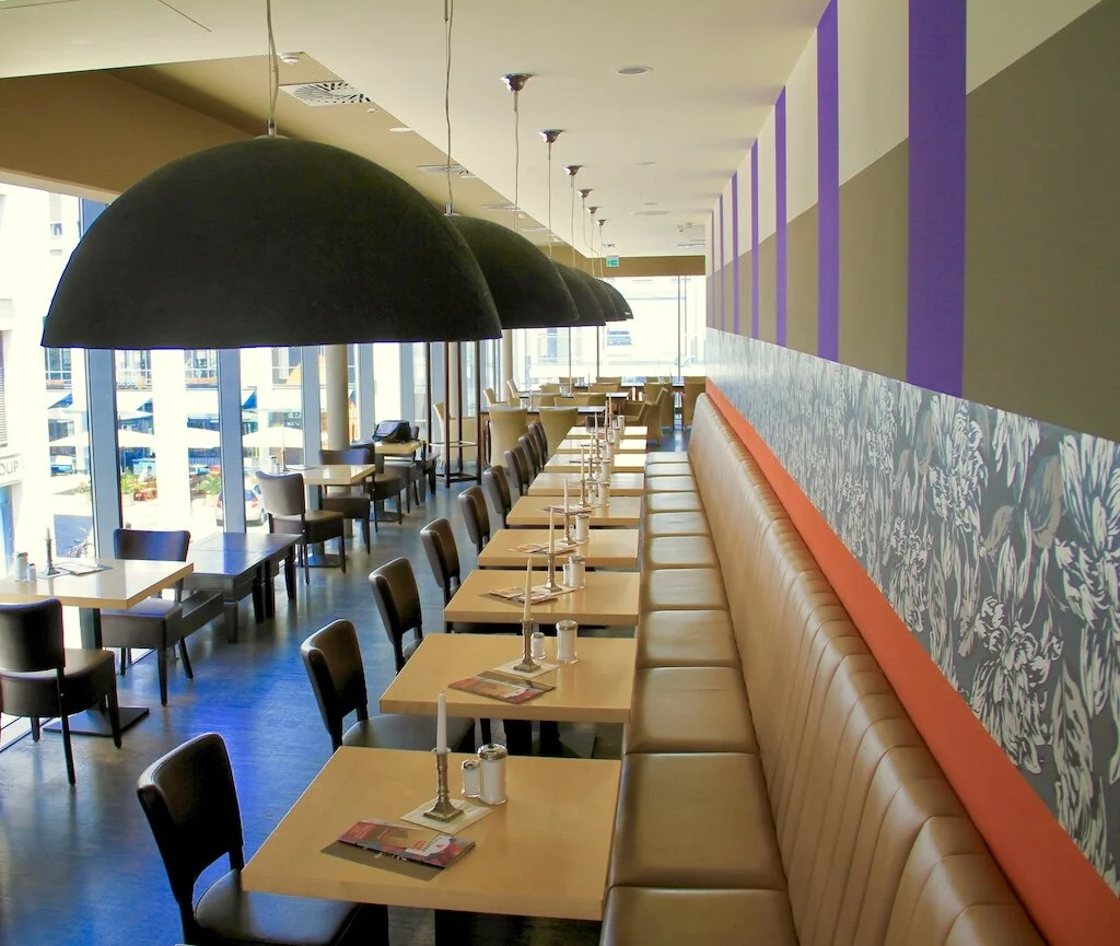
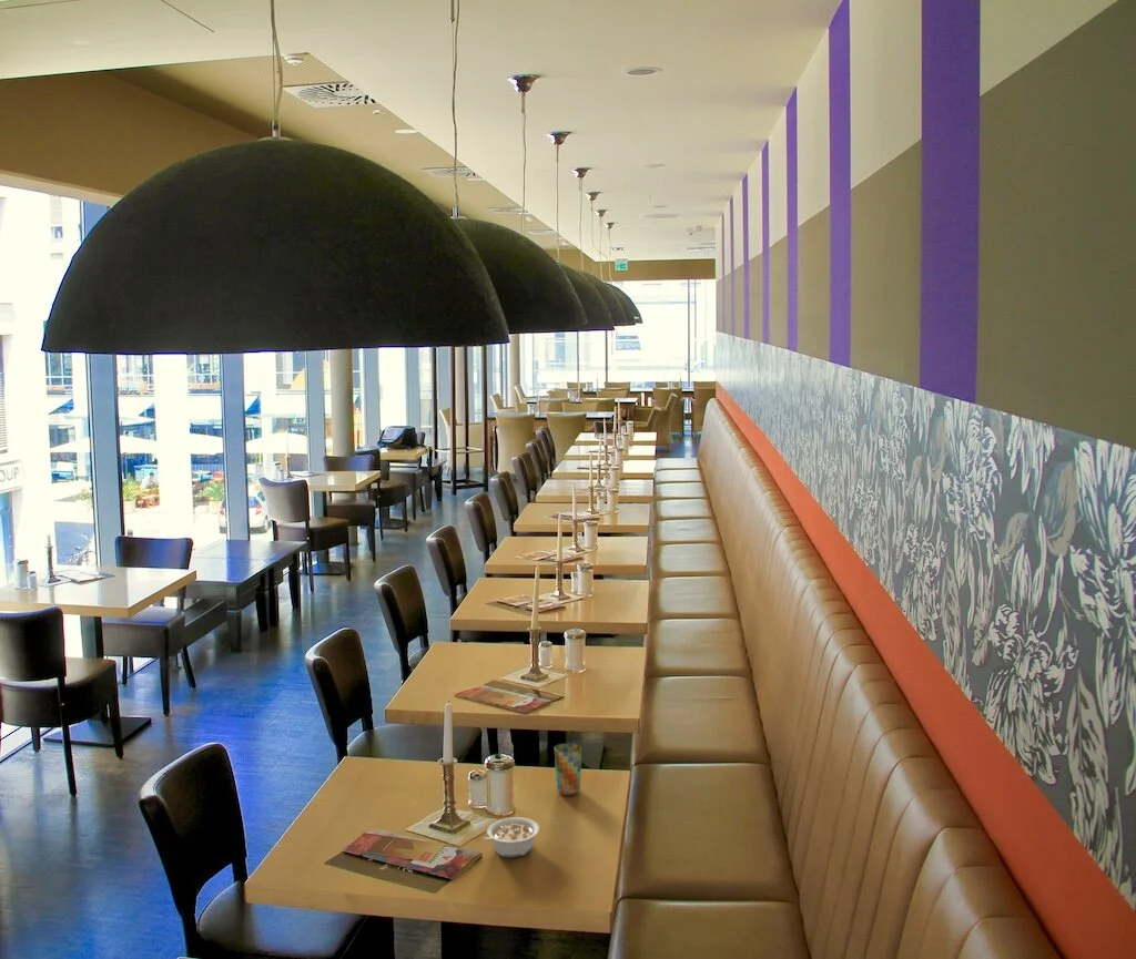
+ legume (513, 837)
+ cup (568, 769)
